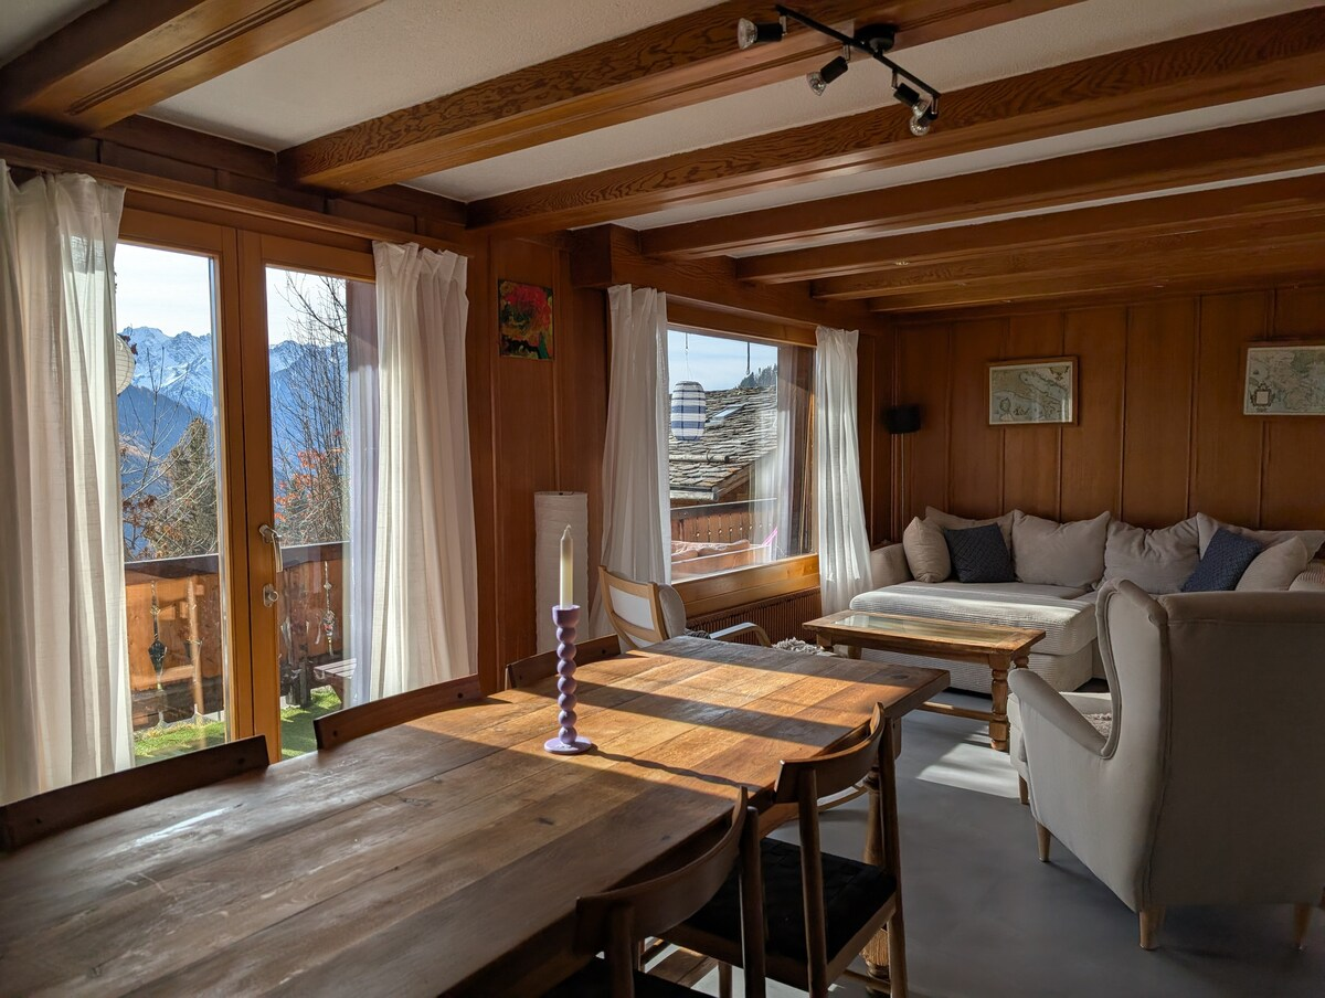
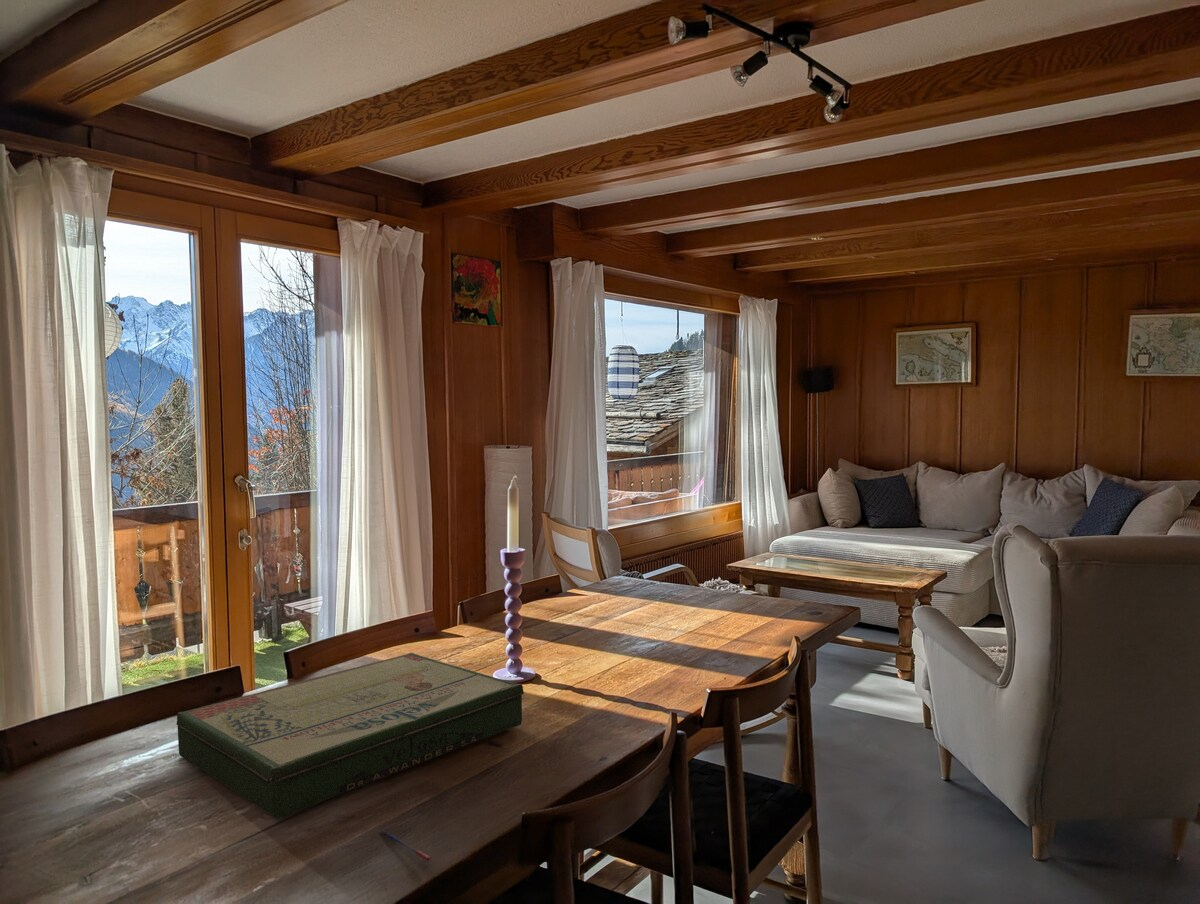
+ board game (356, 719)
+ pen (404, 843)
